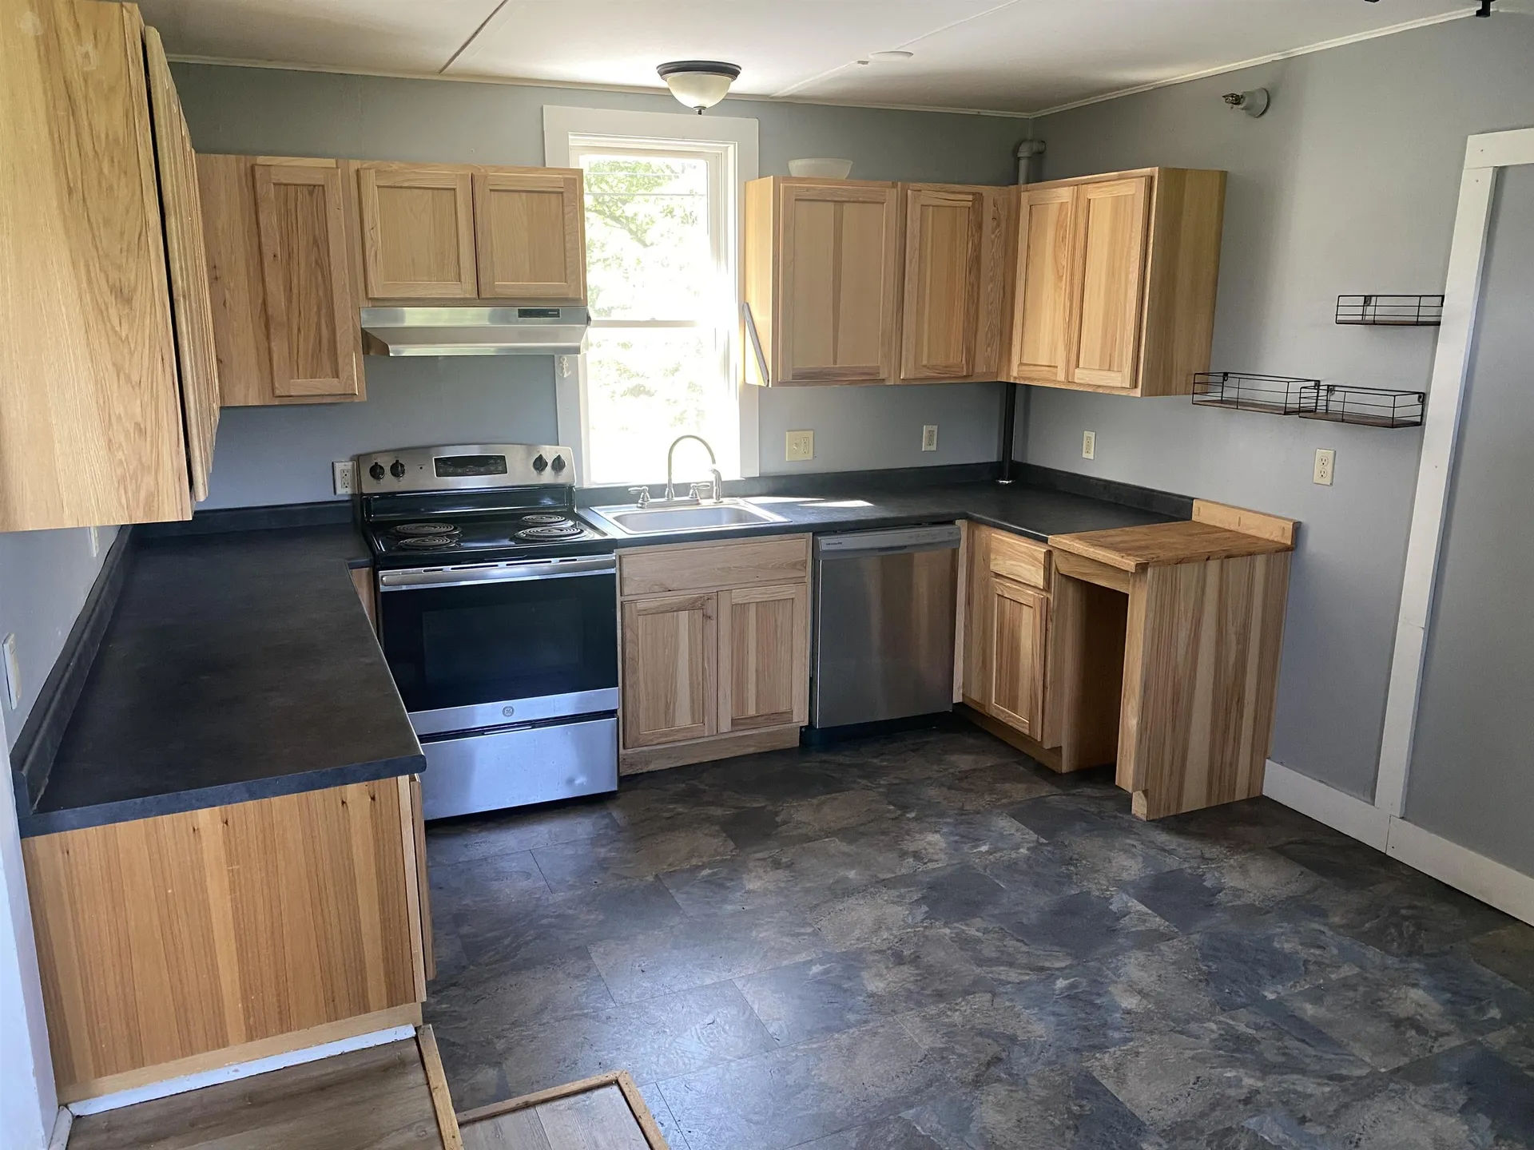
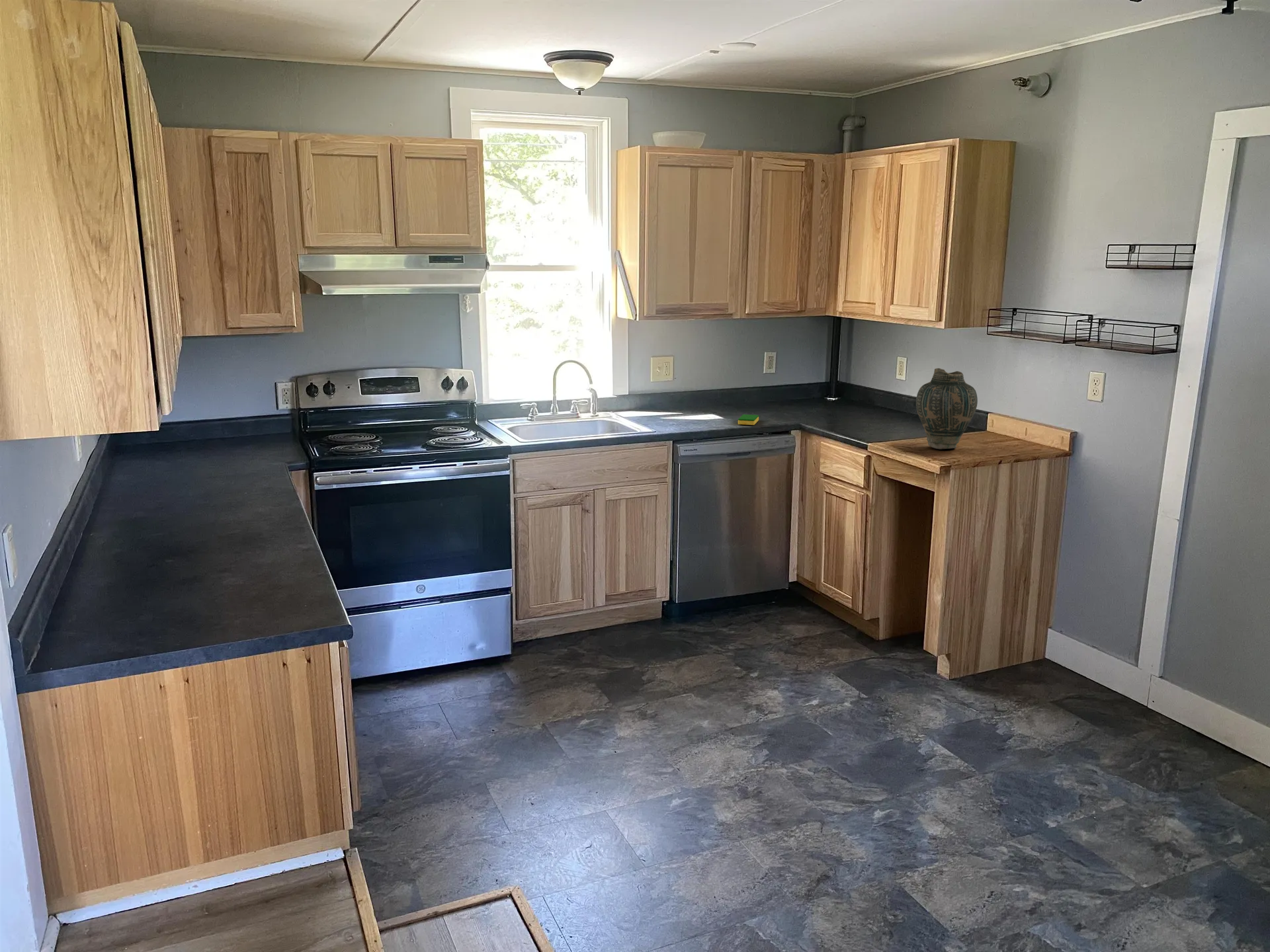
+ dish sponge (748, 419)
+ vase (945, 409)
